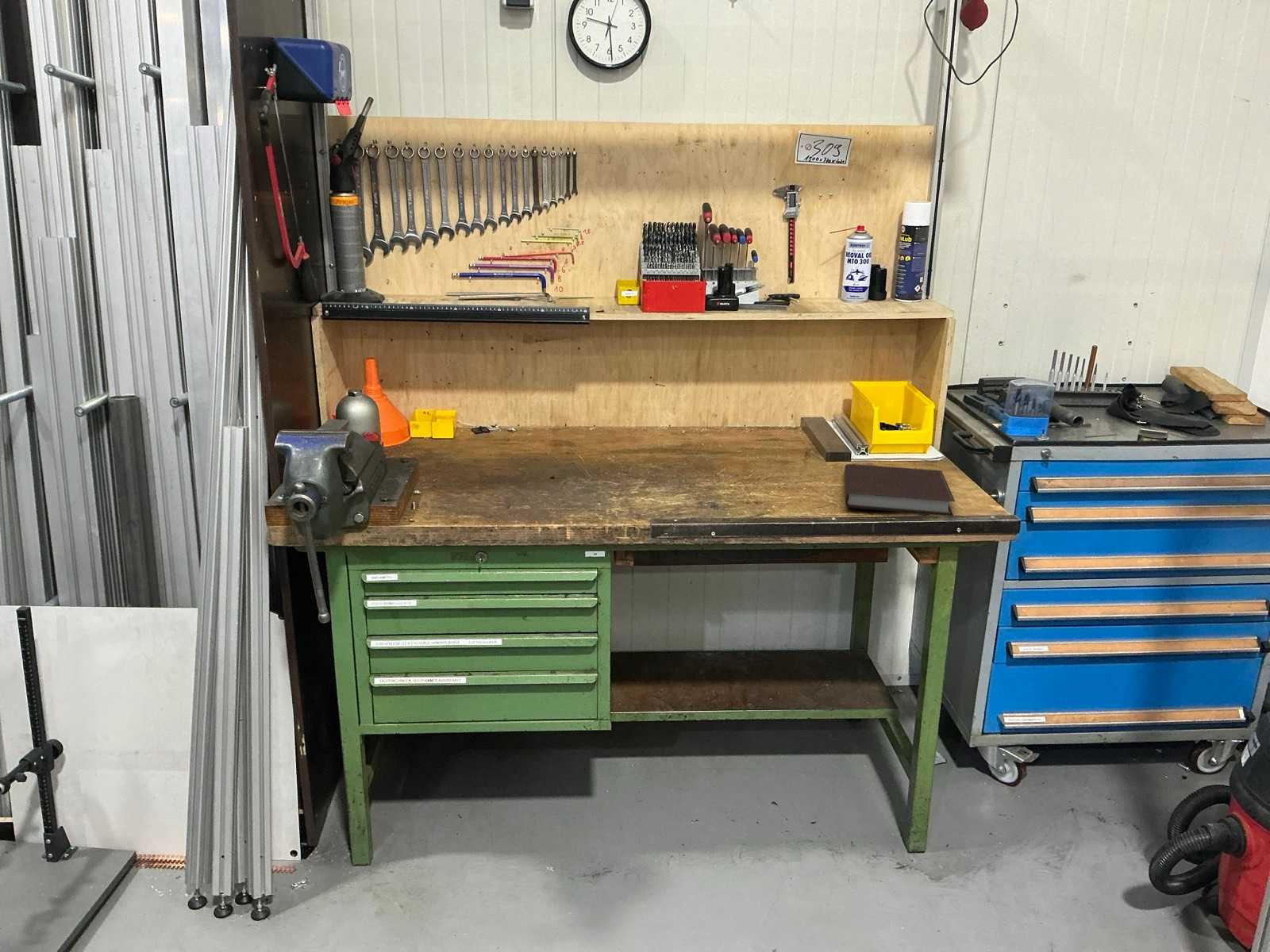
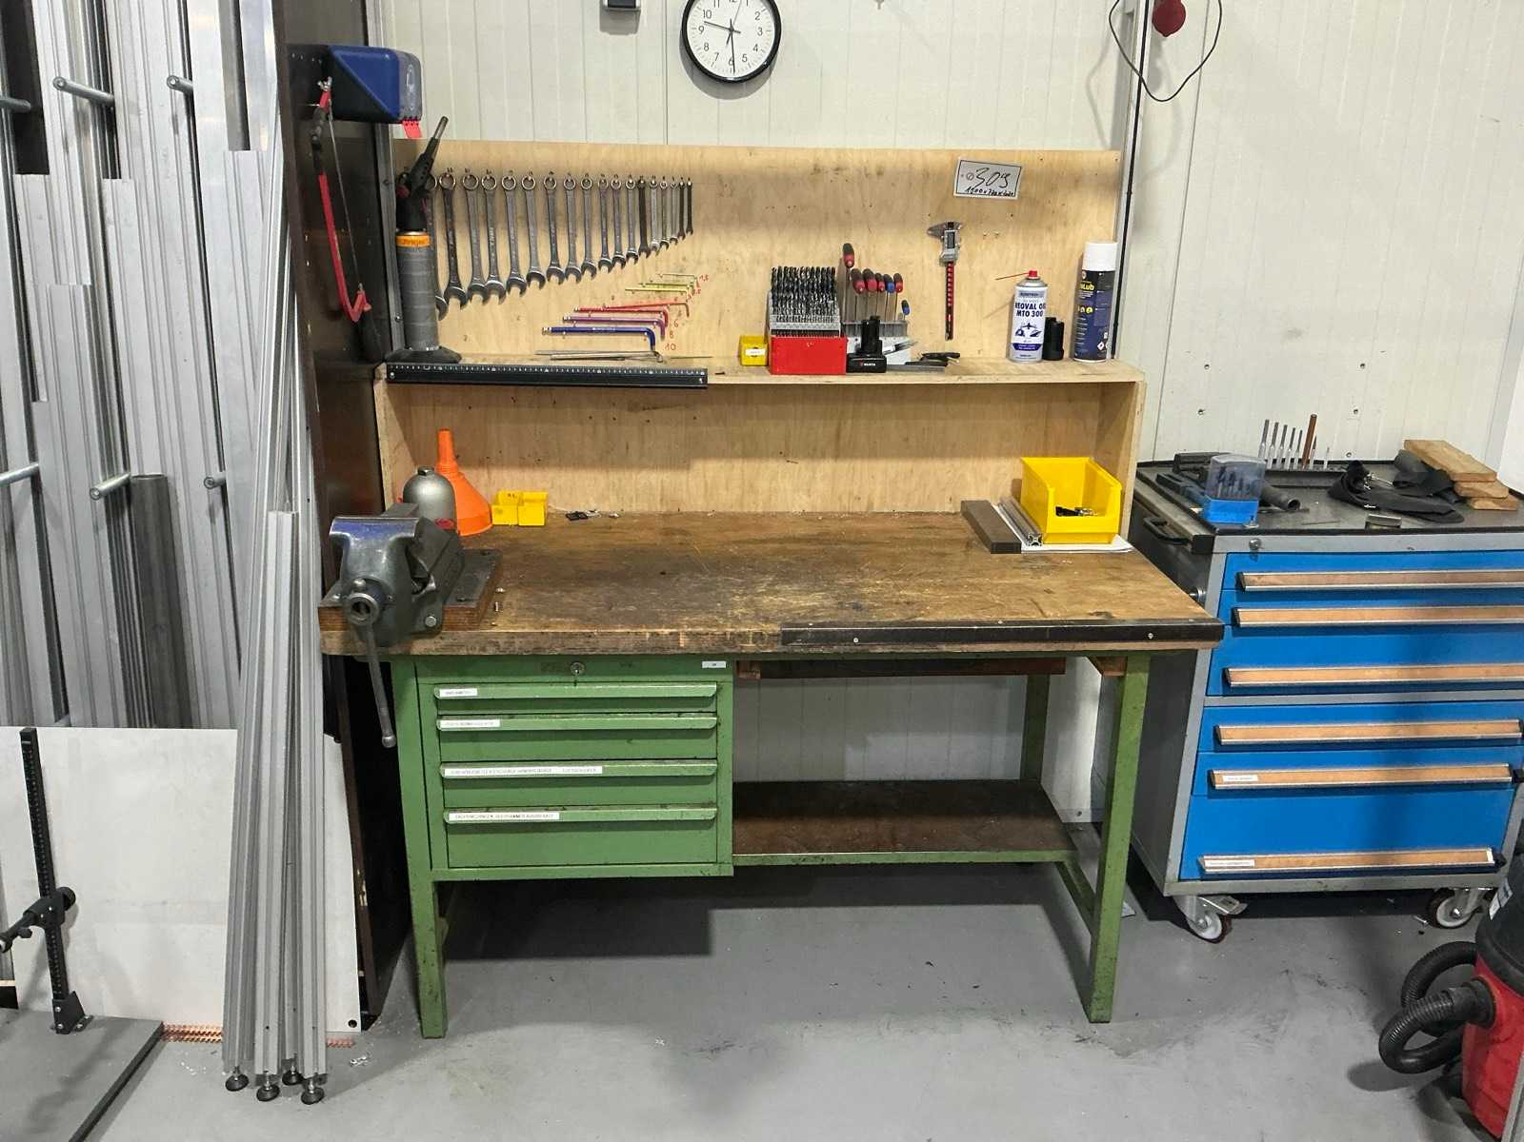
- notebook (895, 488)
